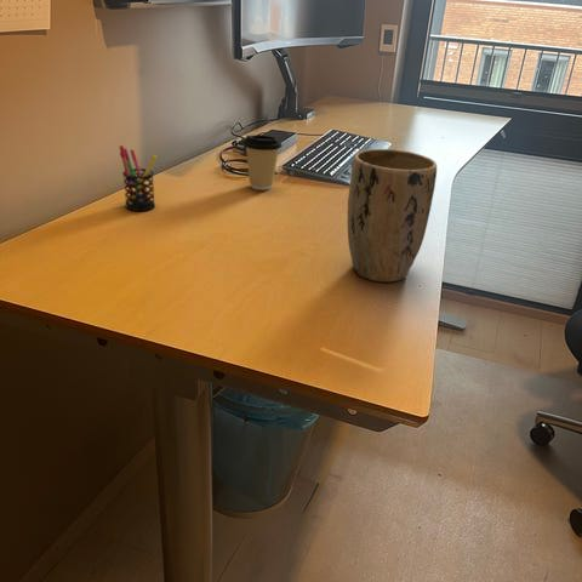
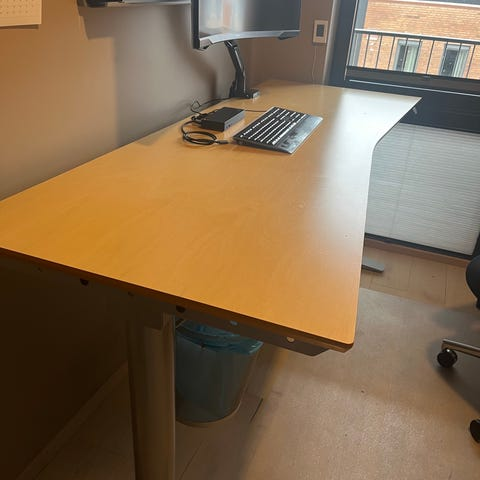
- plant pot (387, 217)
- coffee cup (262, 161)
- pen holder (135, 177)
